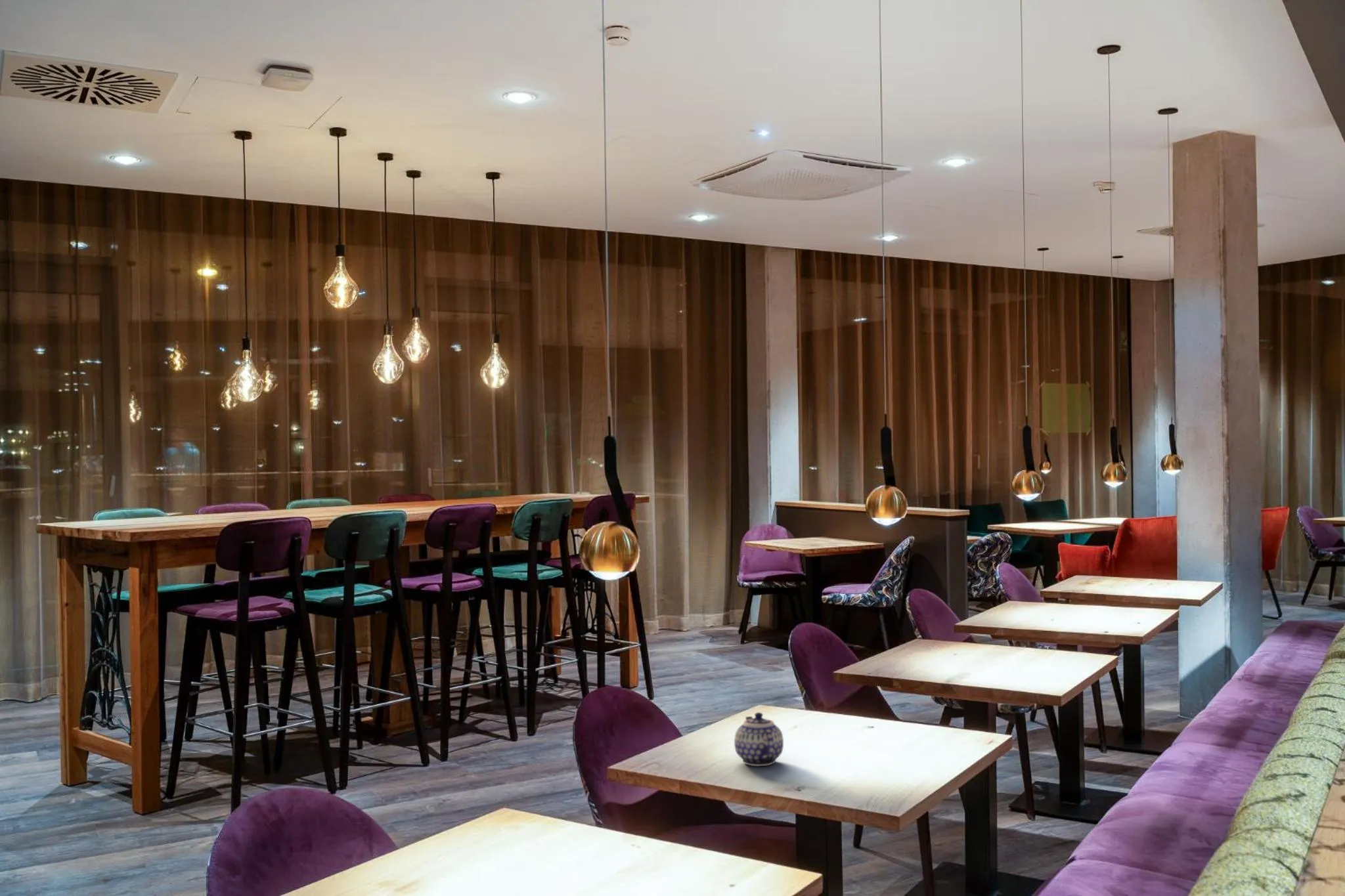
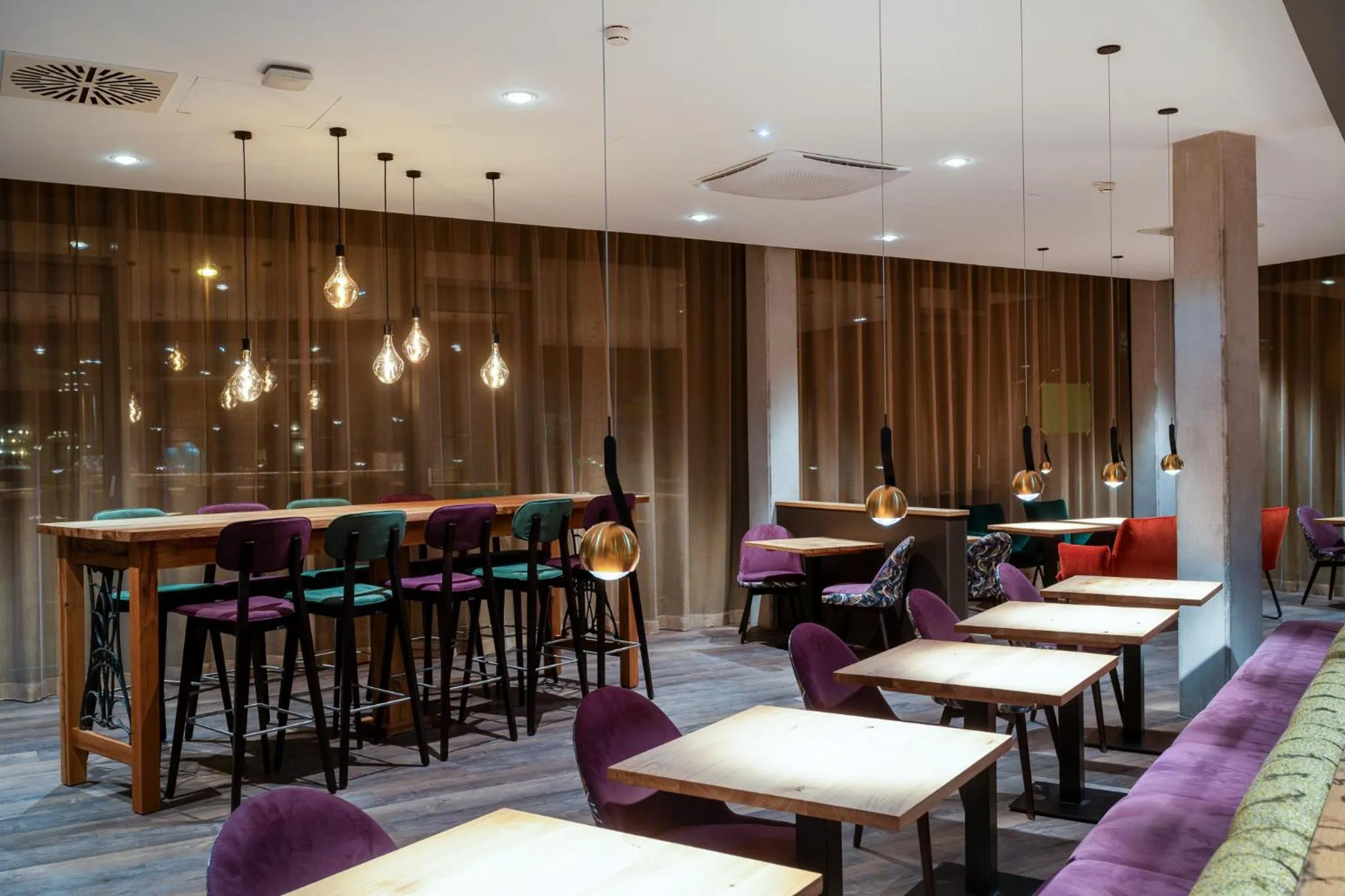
- teapot (759, 737)
